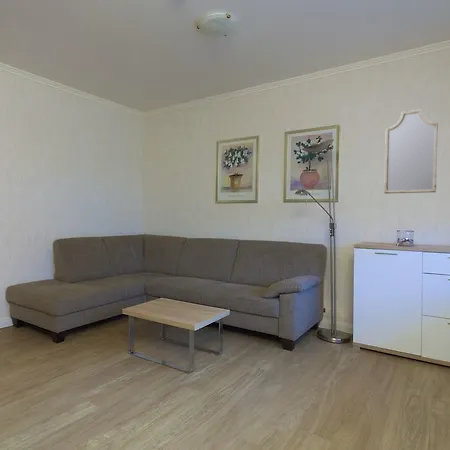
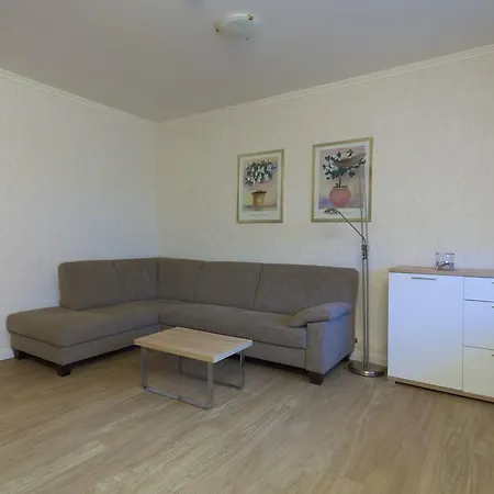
- home mirror (410, 152)
